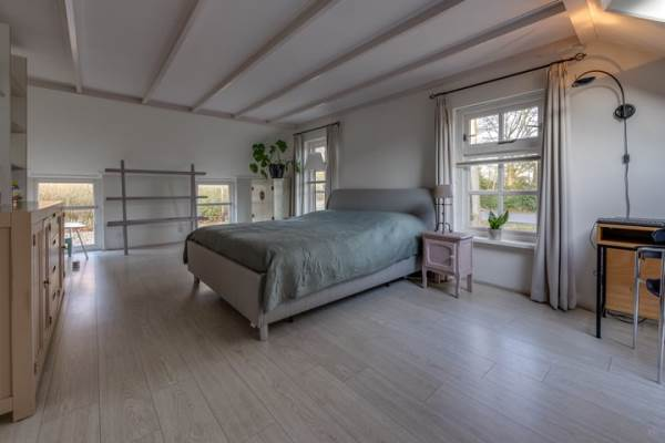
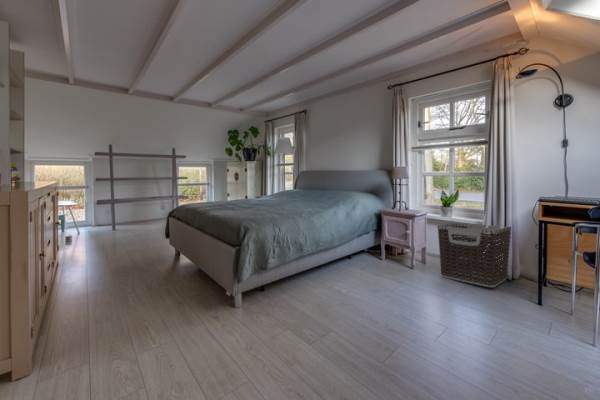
+ clothes hamper (473, 251)
